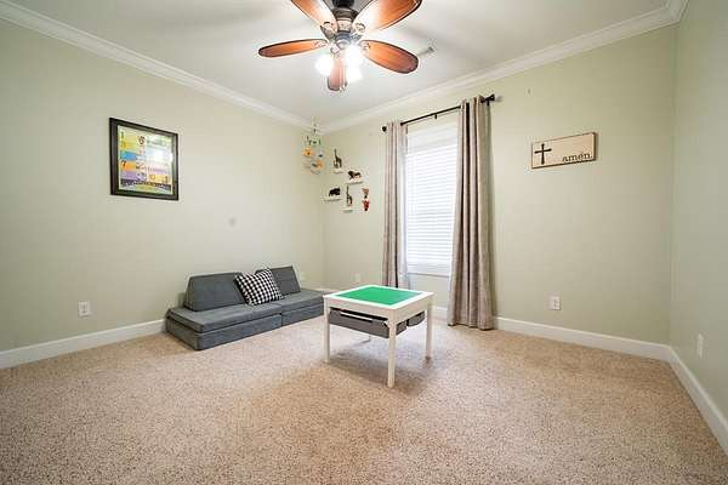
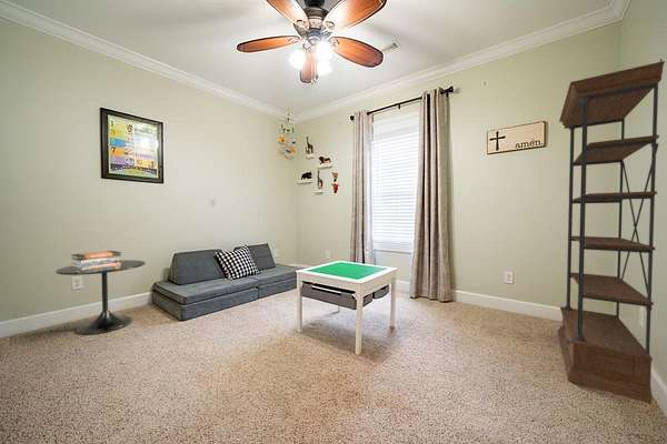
+ side table (104, 295)
+ bookshelf (596, 236)
+ book stack (97, 261)
